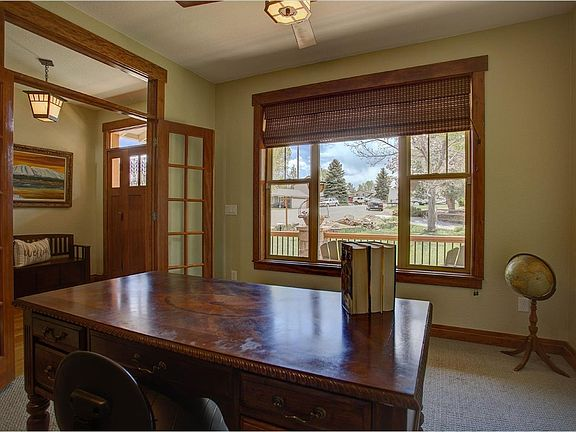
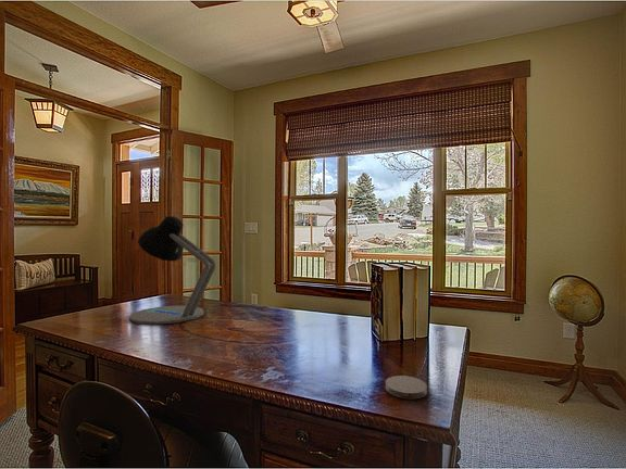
+ coaster (405, 386)
+ desk lamp (173, 261)
